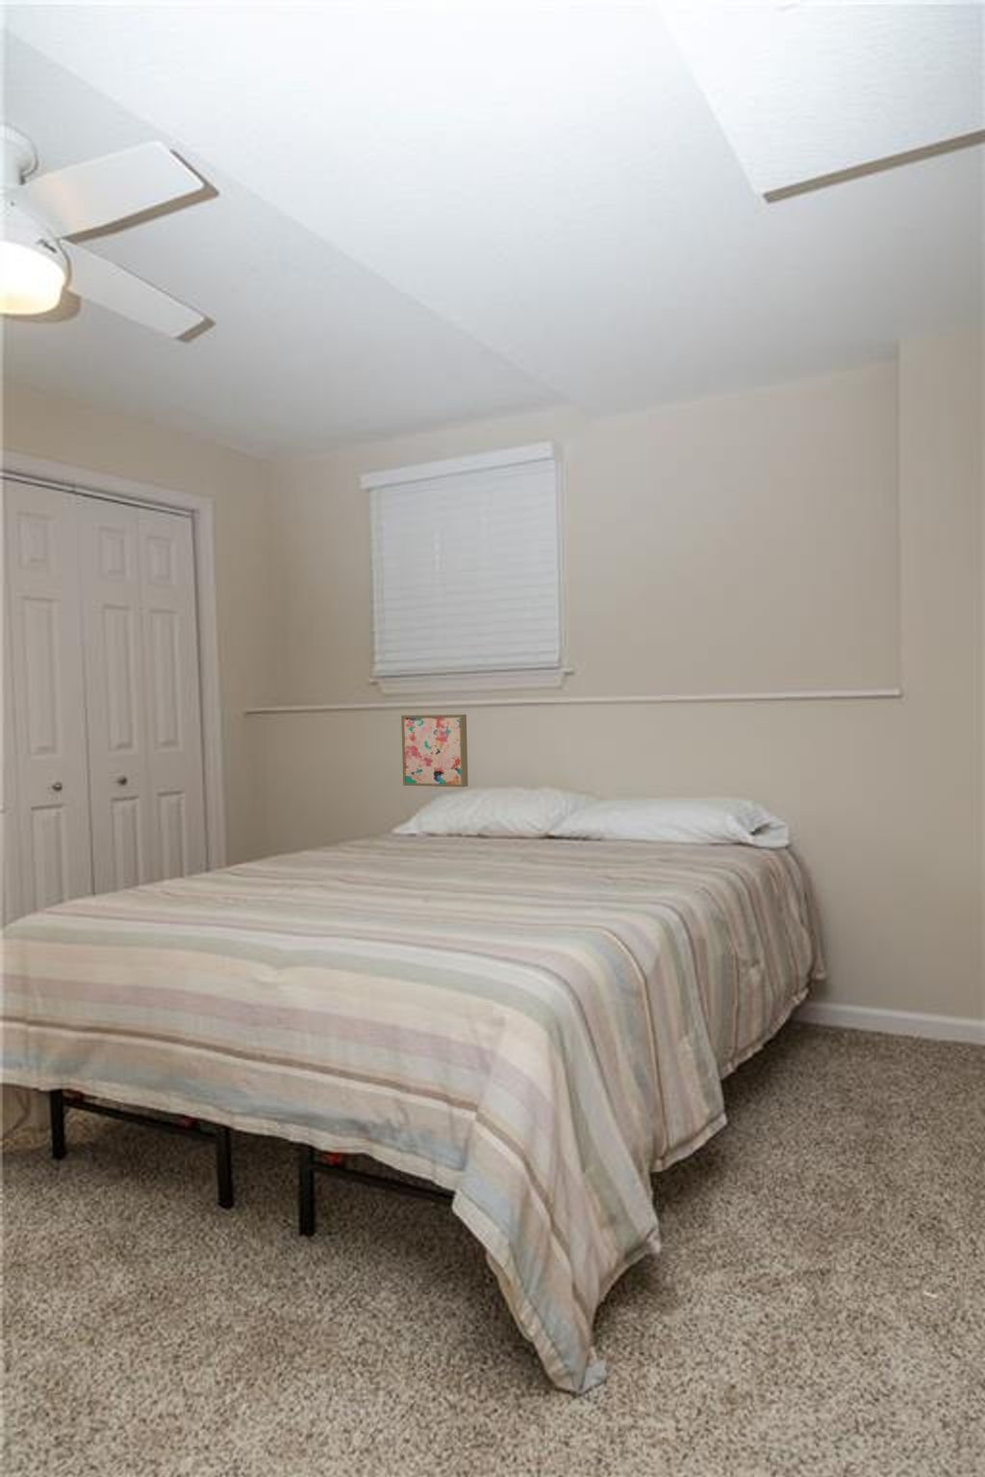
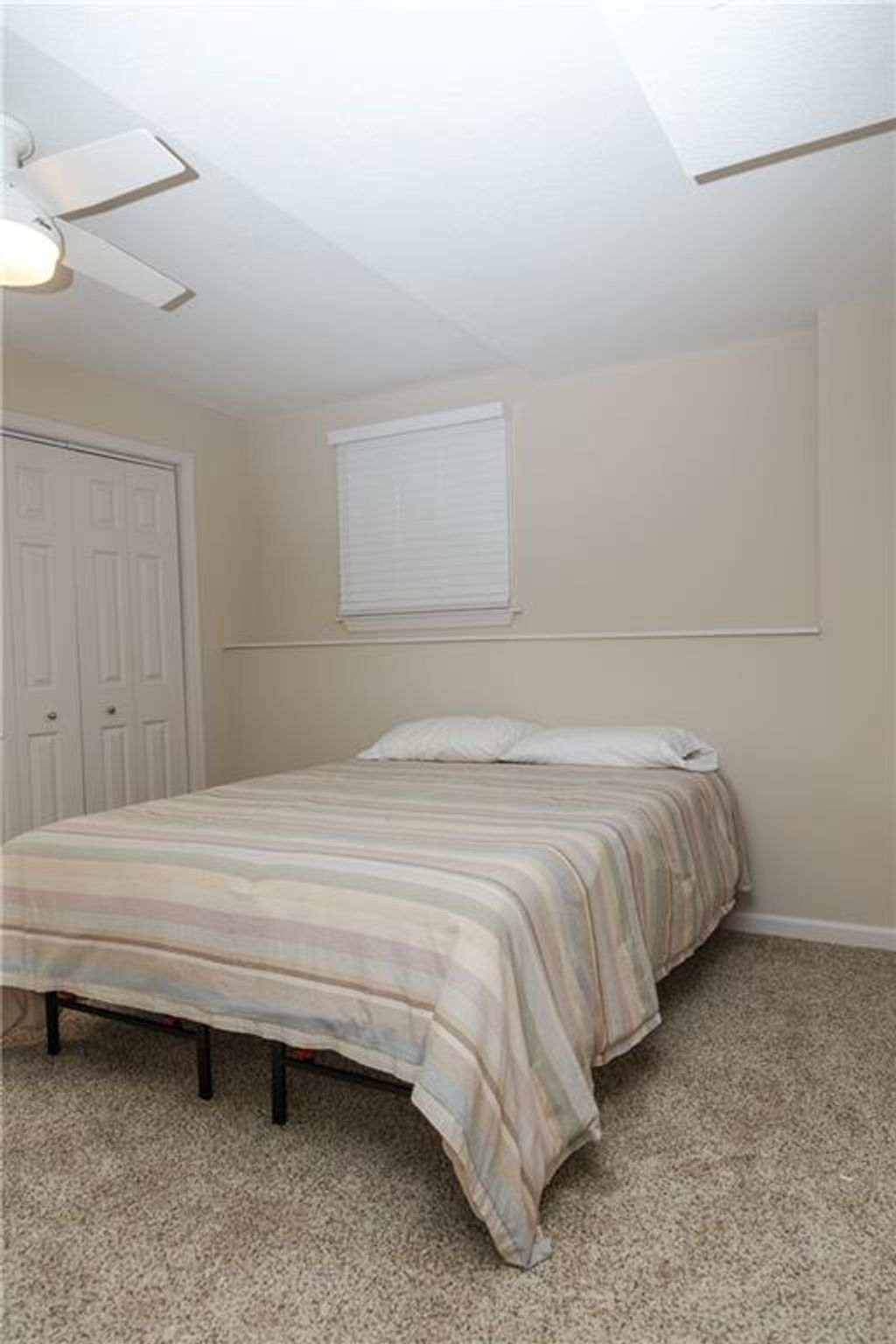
- wall art (434, 749)
